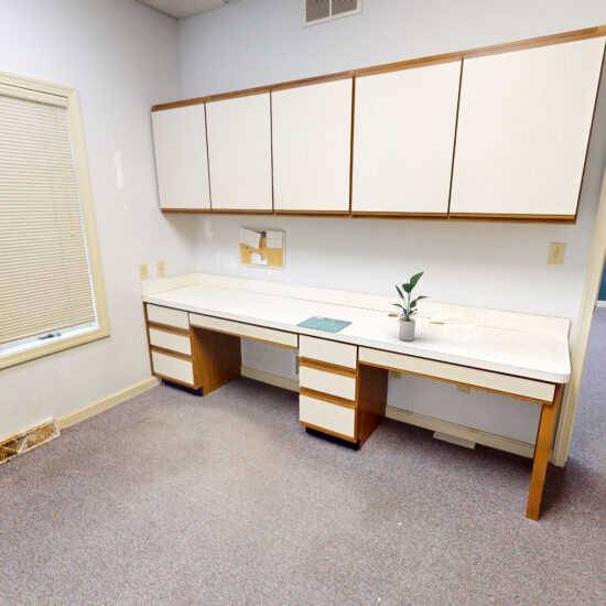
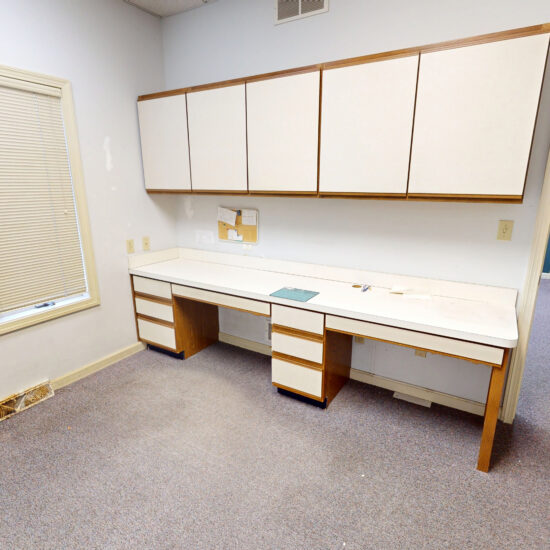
- potted plant (405, 305)
